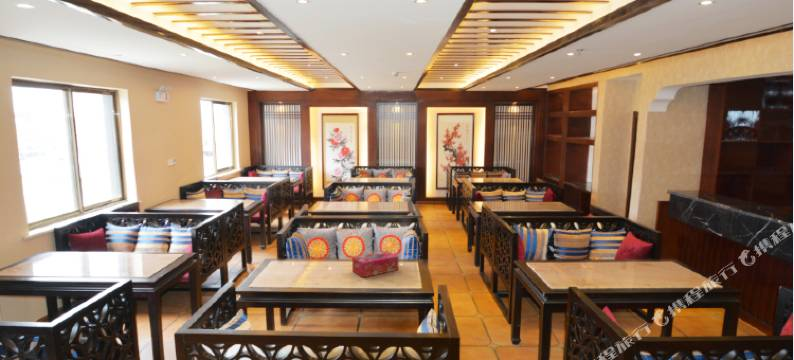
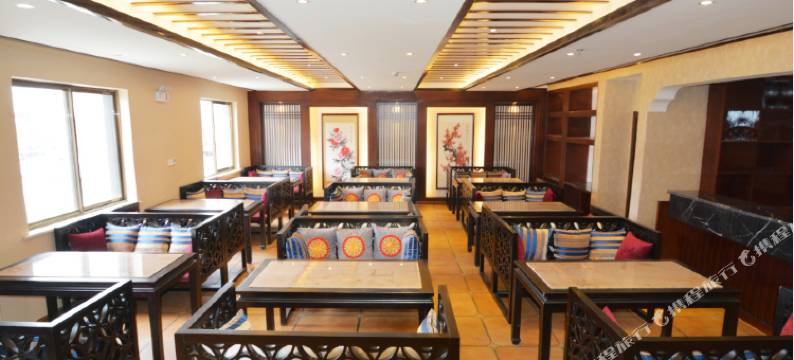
- tissue box (375, 263)
